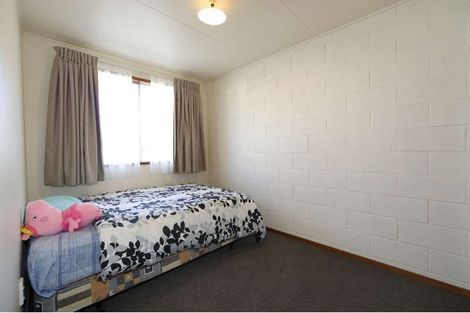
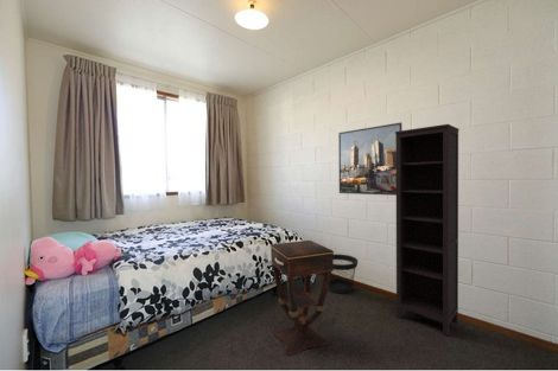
+ side table (300, 292)
+ bookcase (426, 225)
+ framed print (367, 161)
+ wastebasket (338, 273)
